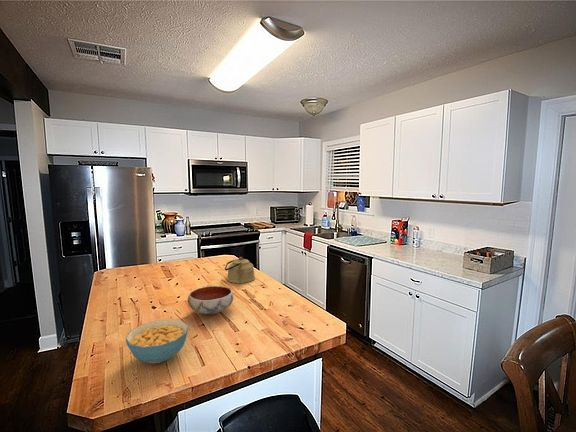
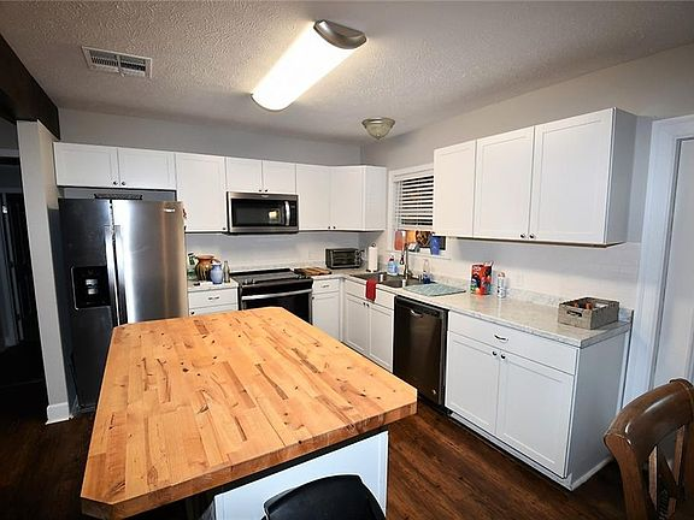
- bowl (211, 302)
- cereal bowl (158, 345)
- kettle (240, 268)
